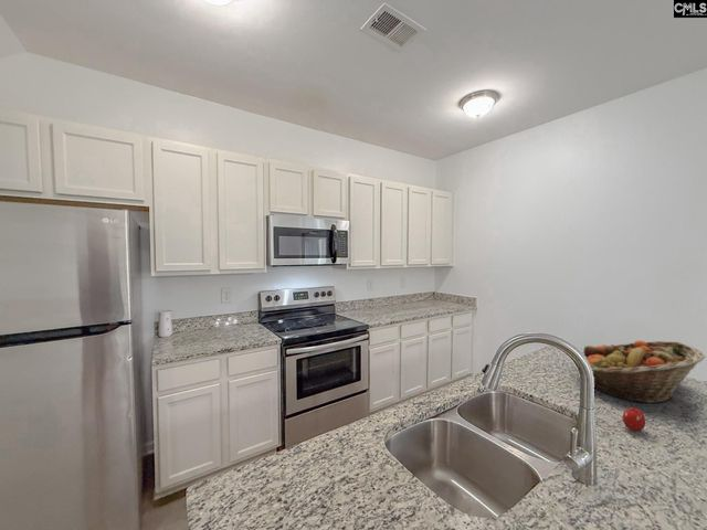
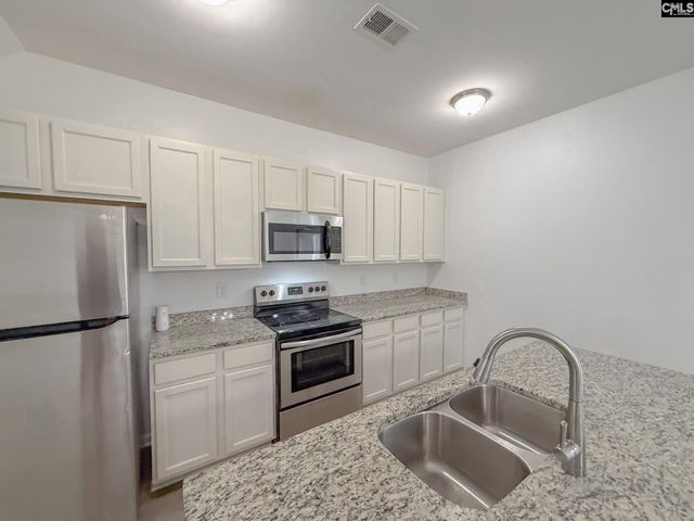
- fruit basket (632, 364)
- apple (633, 417)
